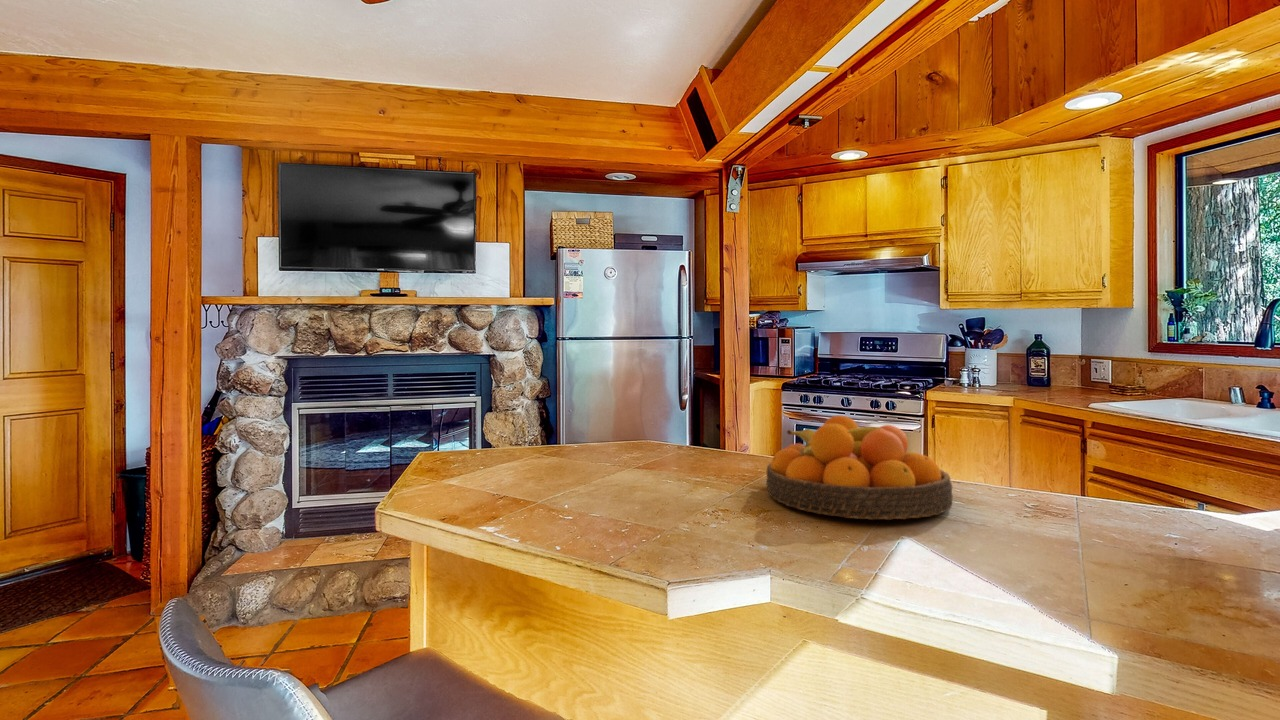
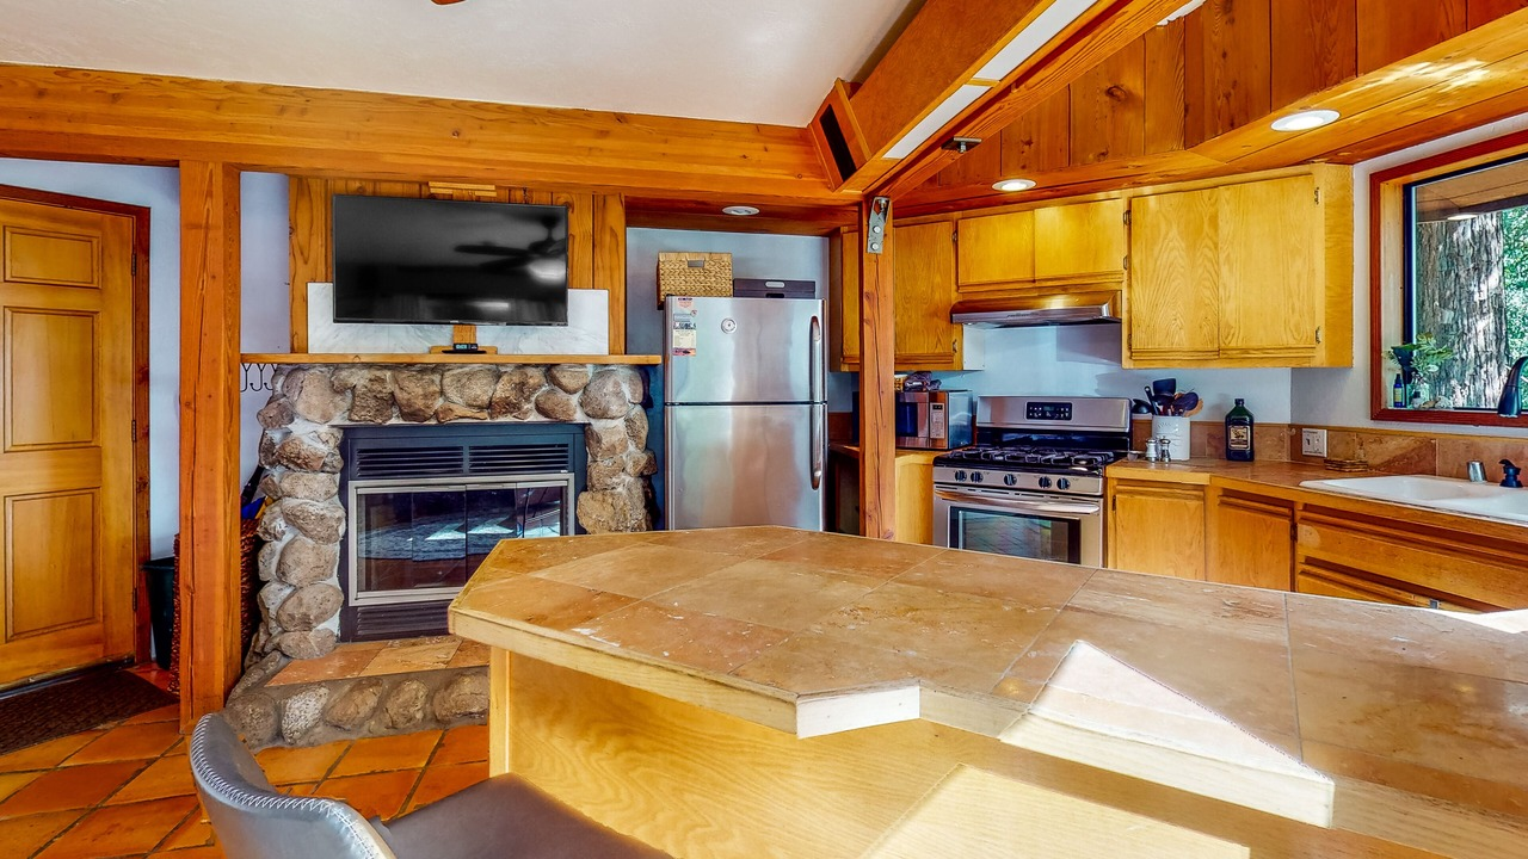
- fruit bowl (854, 458)
